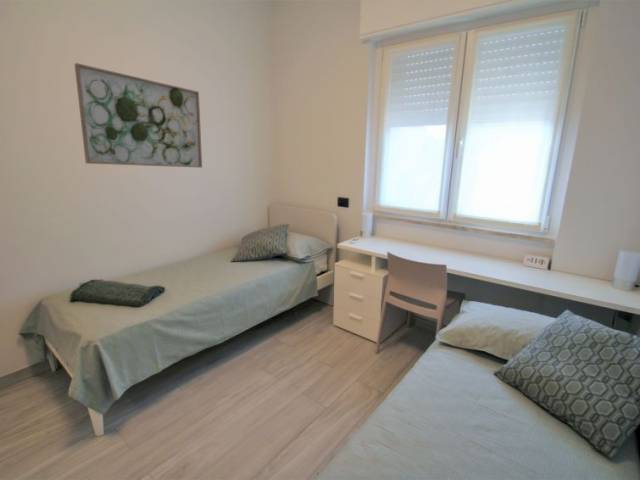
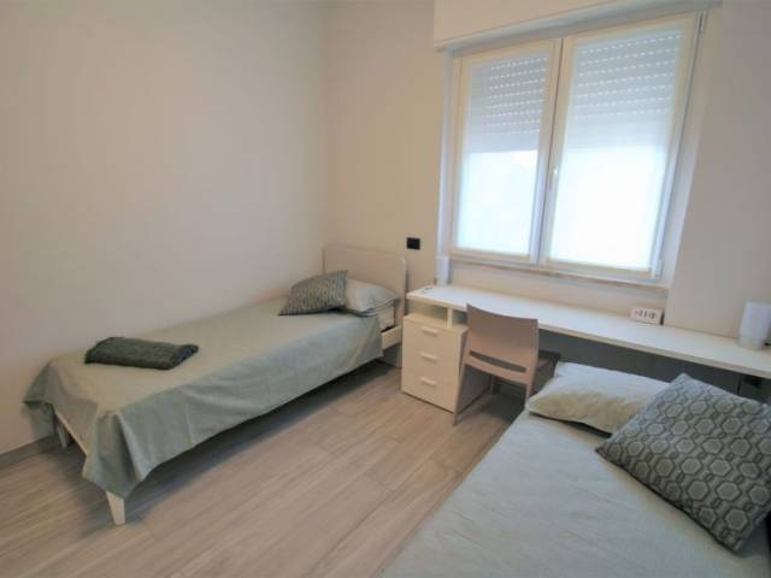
- wall art (148, 123)
